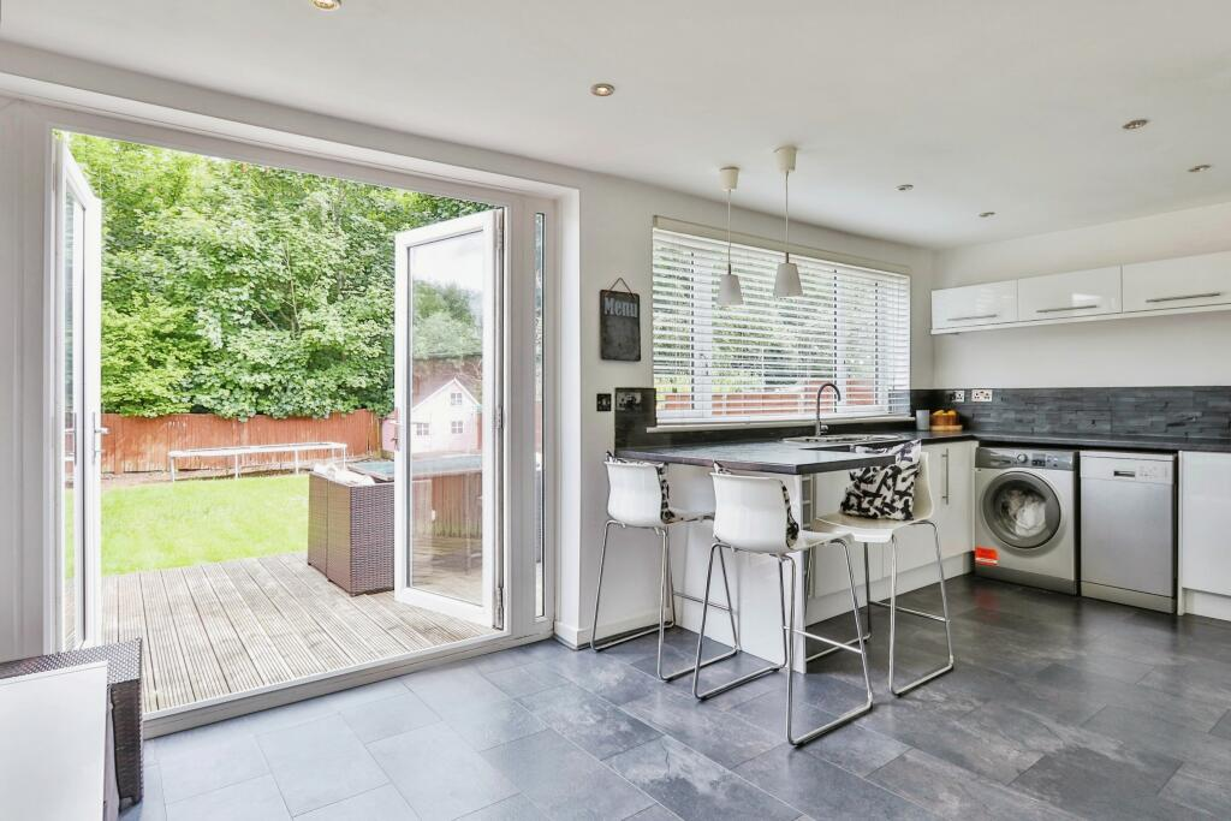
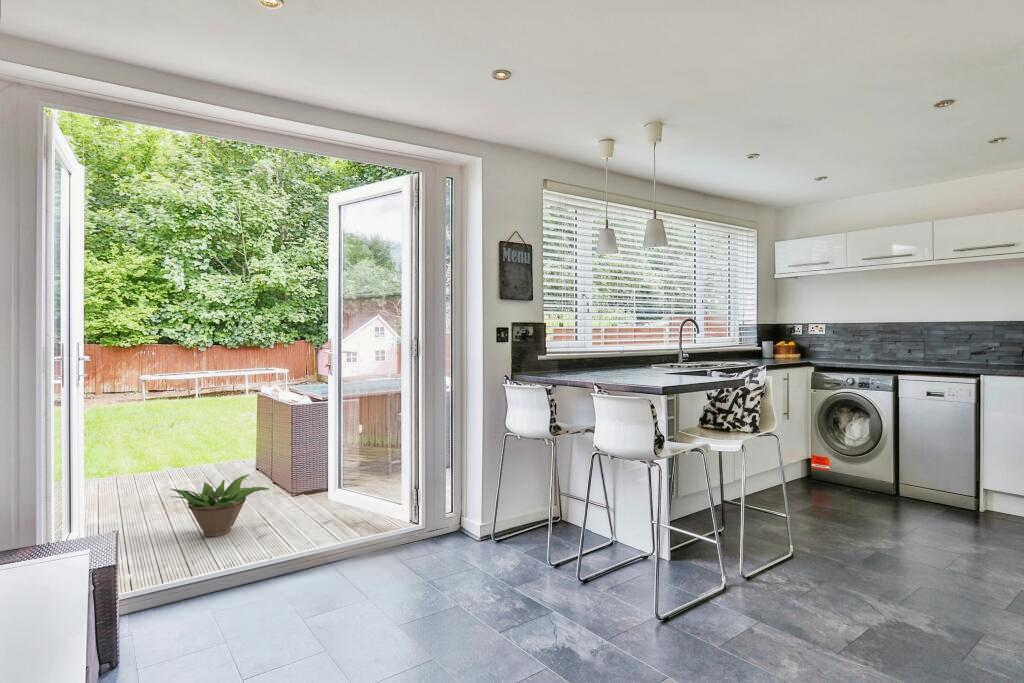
+ decorative plant (220, 508)
